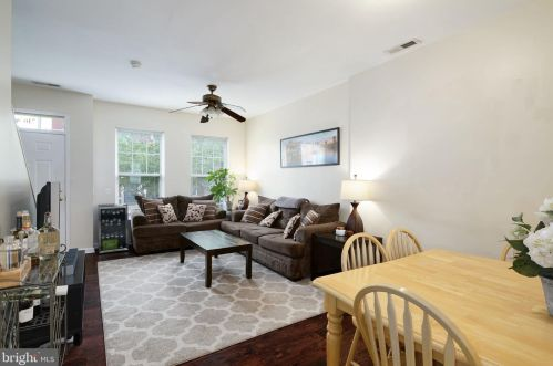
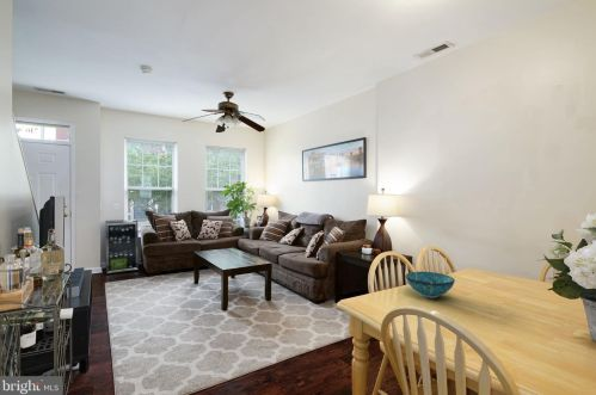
+ bowl (429, 285)
